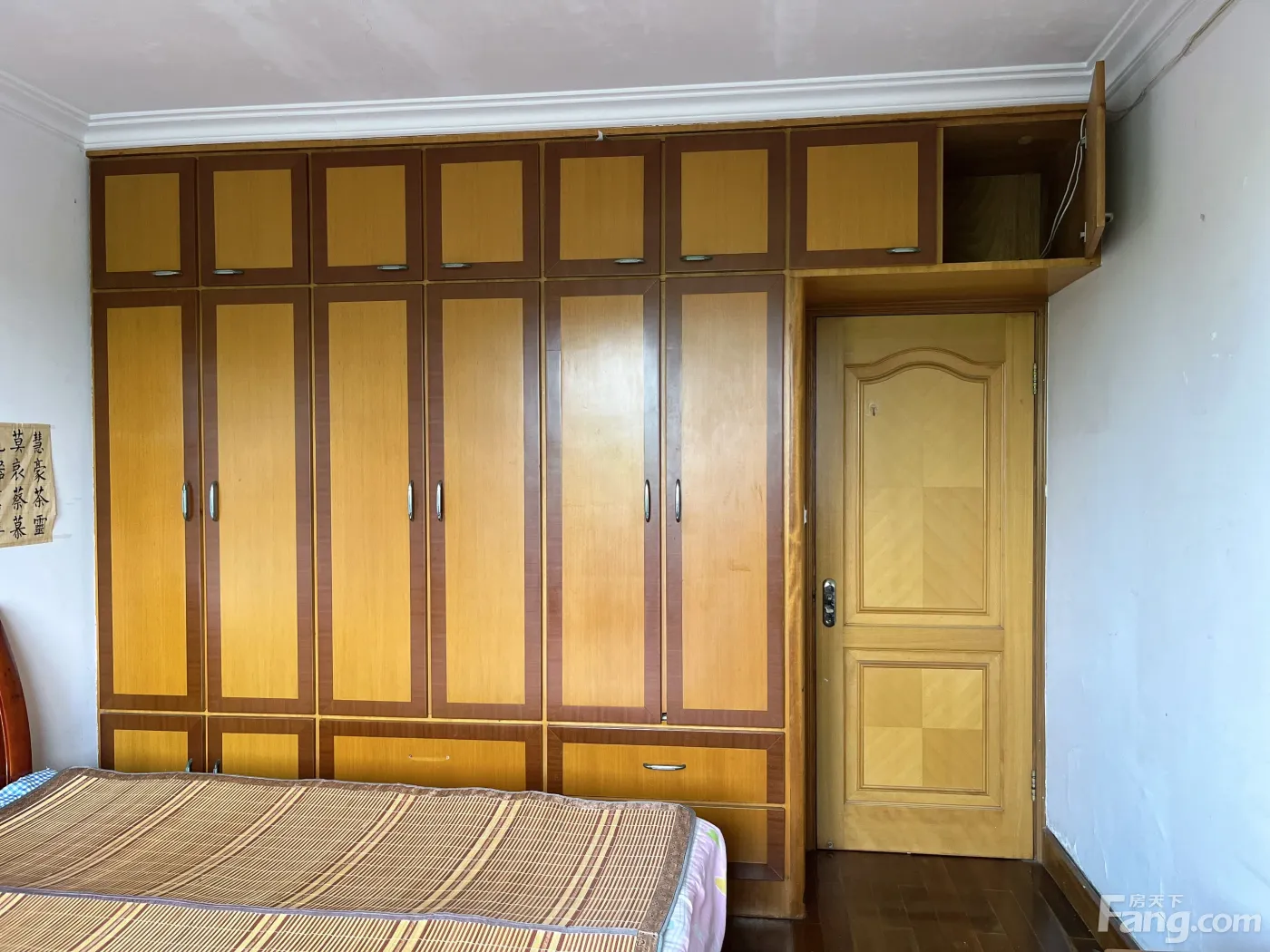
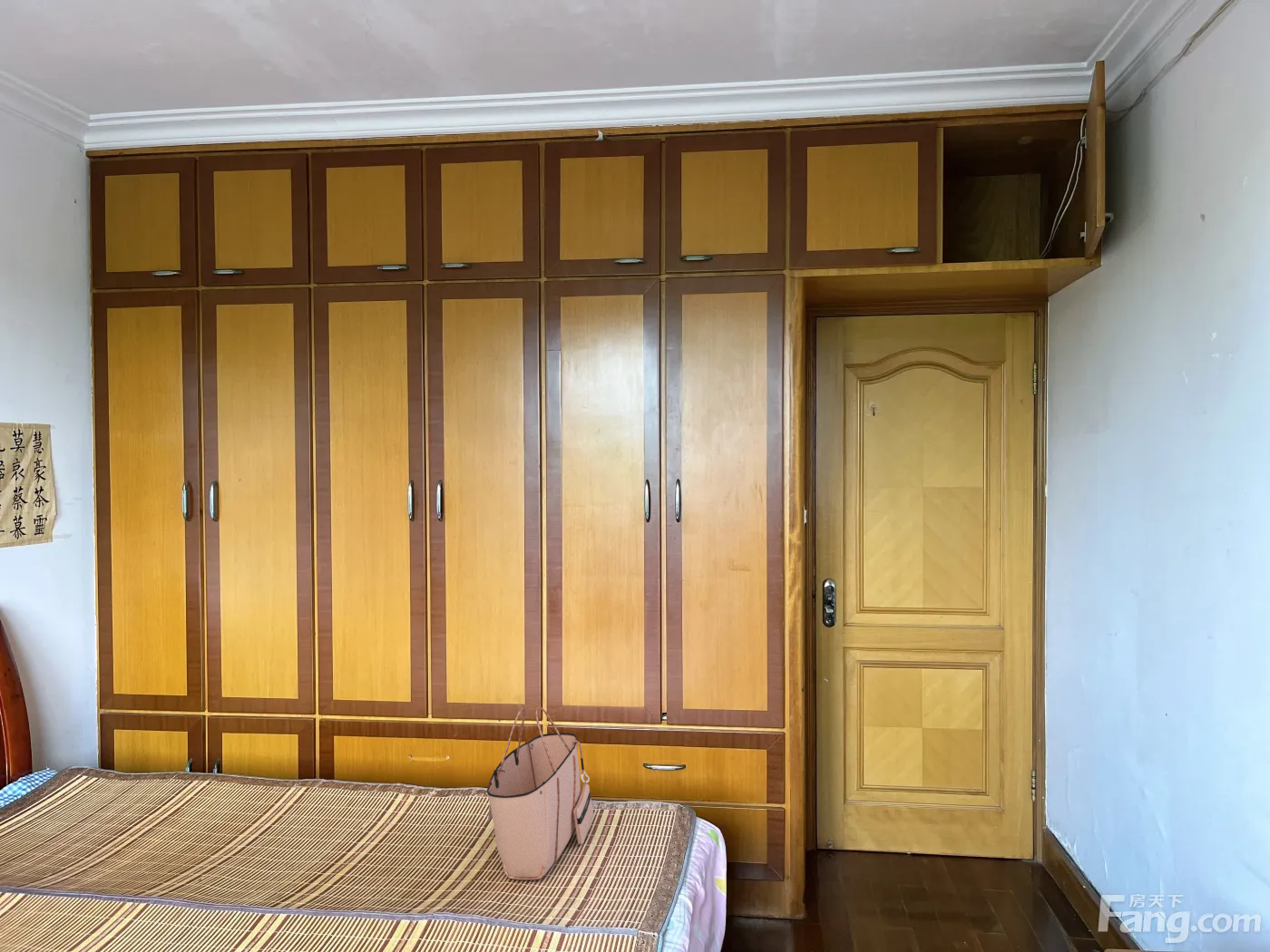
+ tote bag (538, 781)
